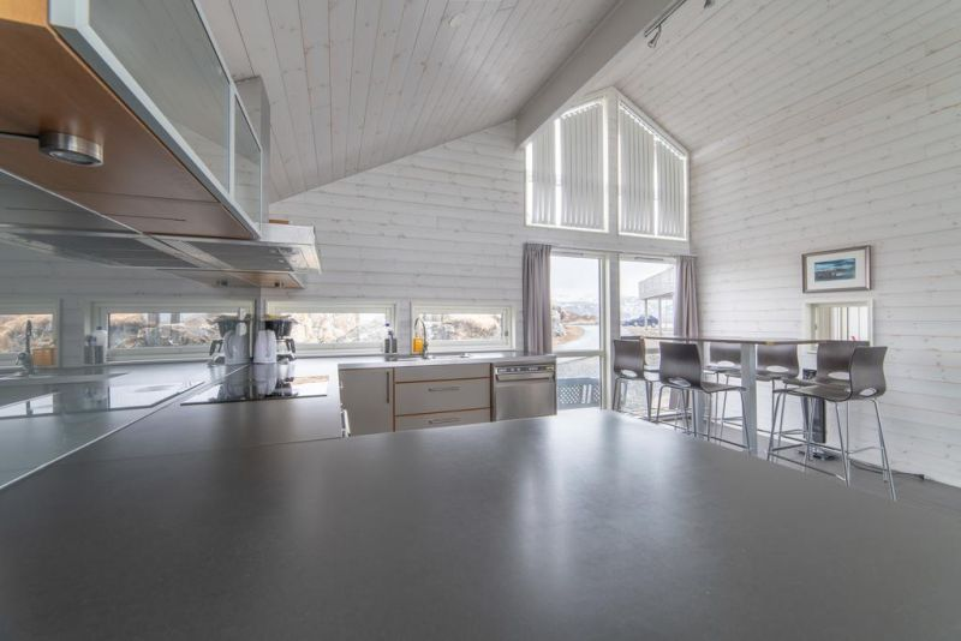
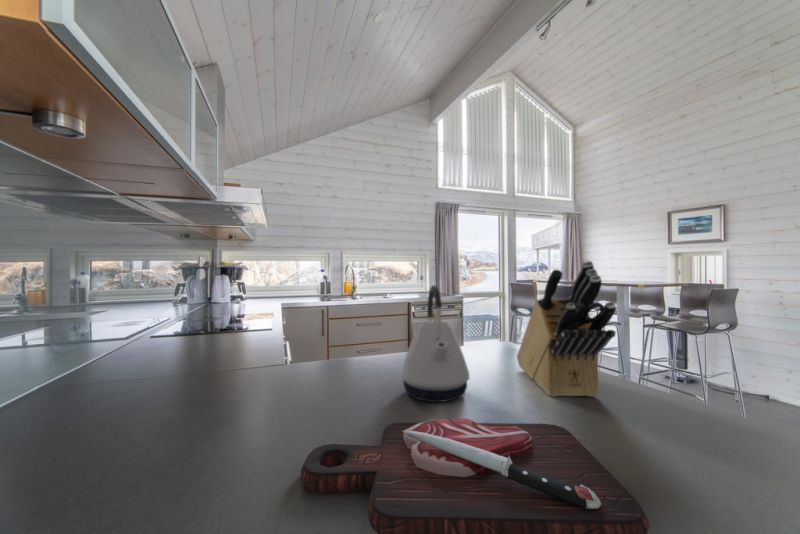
+ cutting board (450, 457)
+ knife block (557, 323)
+ kettle (435, 339)
